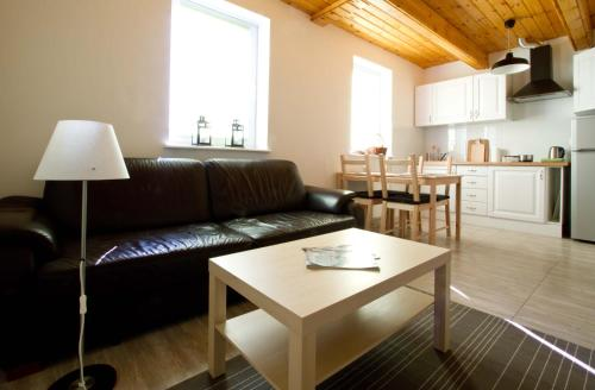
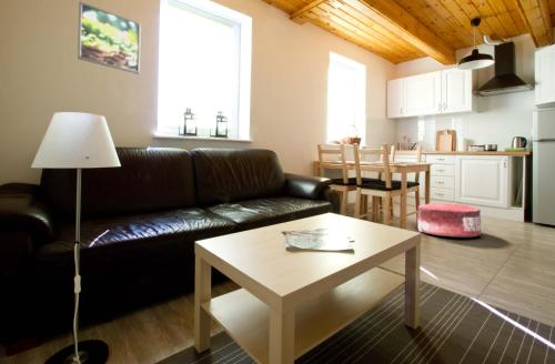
+ pouf (447, 218)
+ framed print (111, 40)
